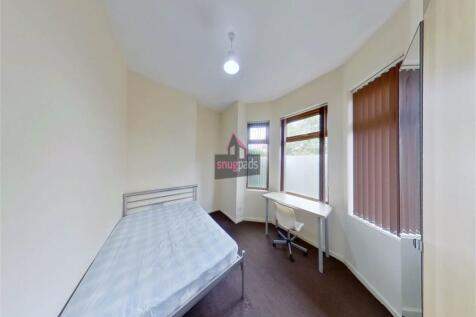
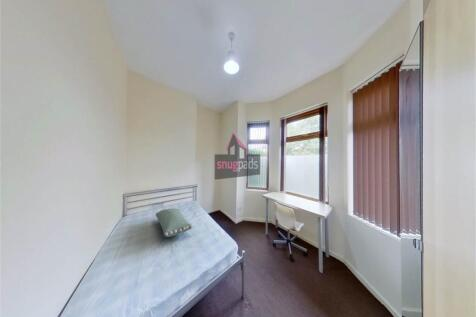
+ pillow (173, 220)
